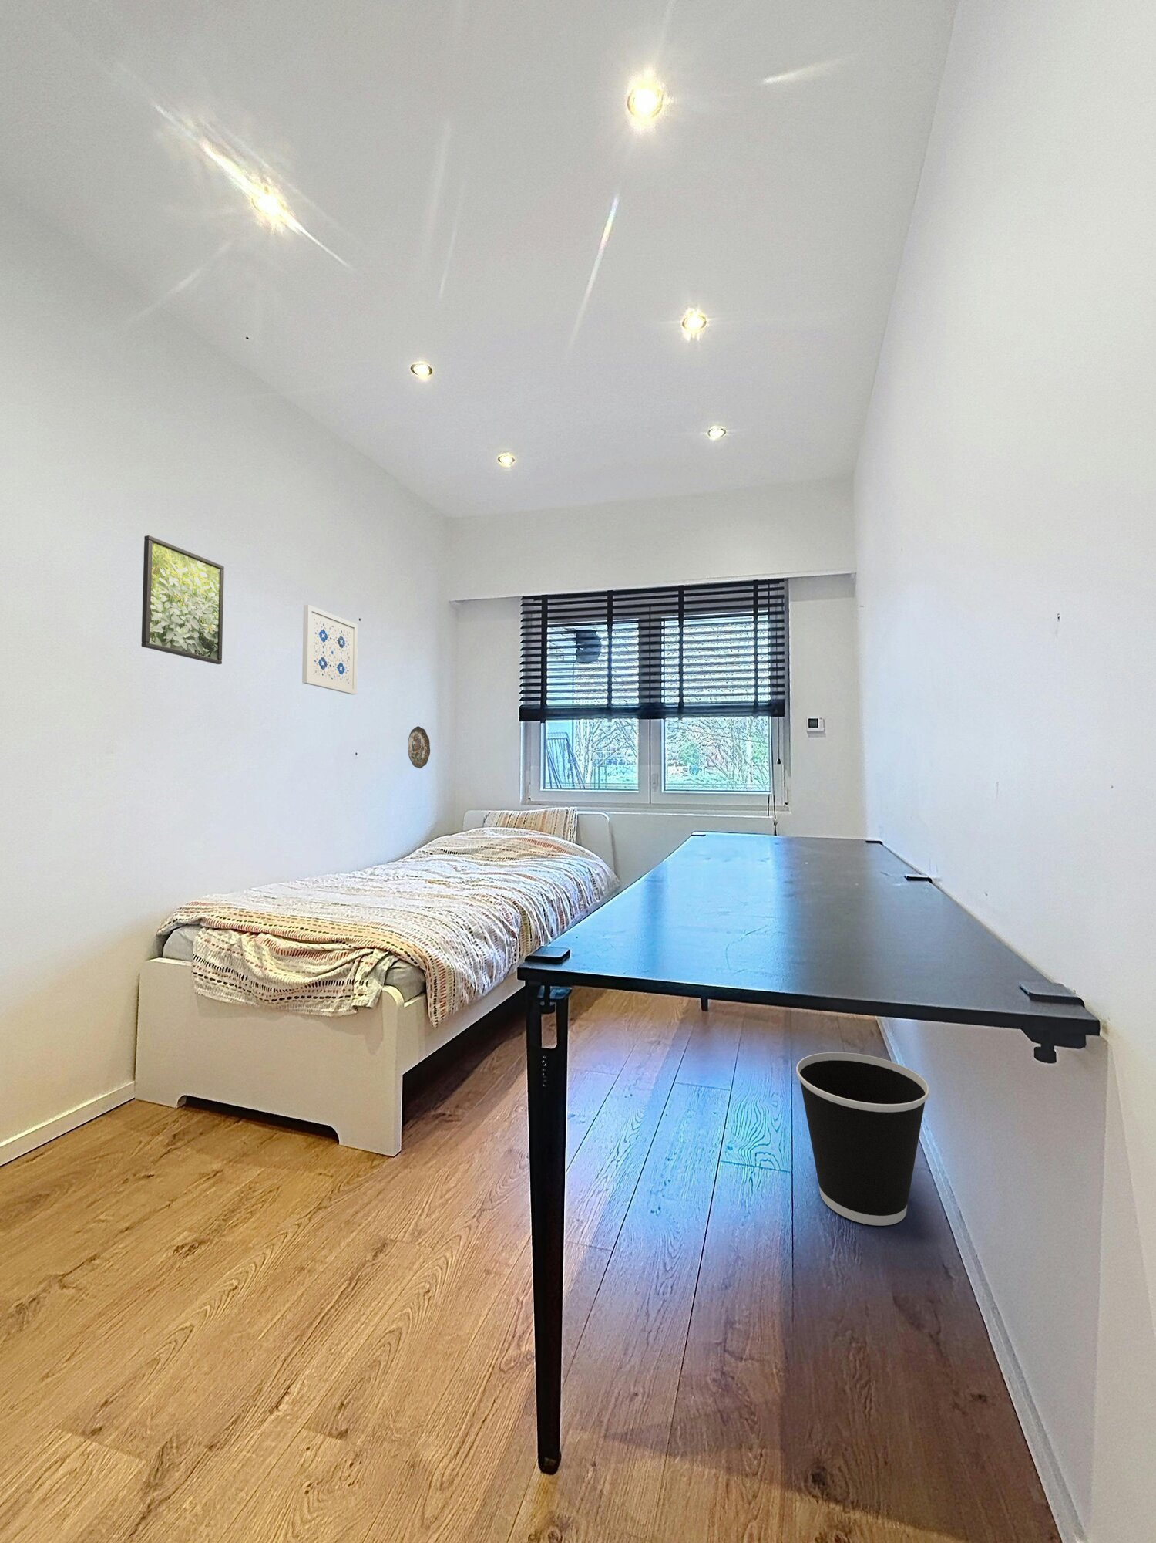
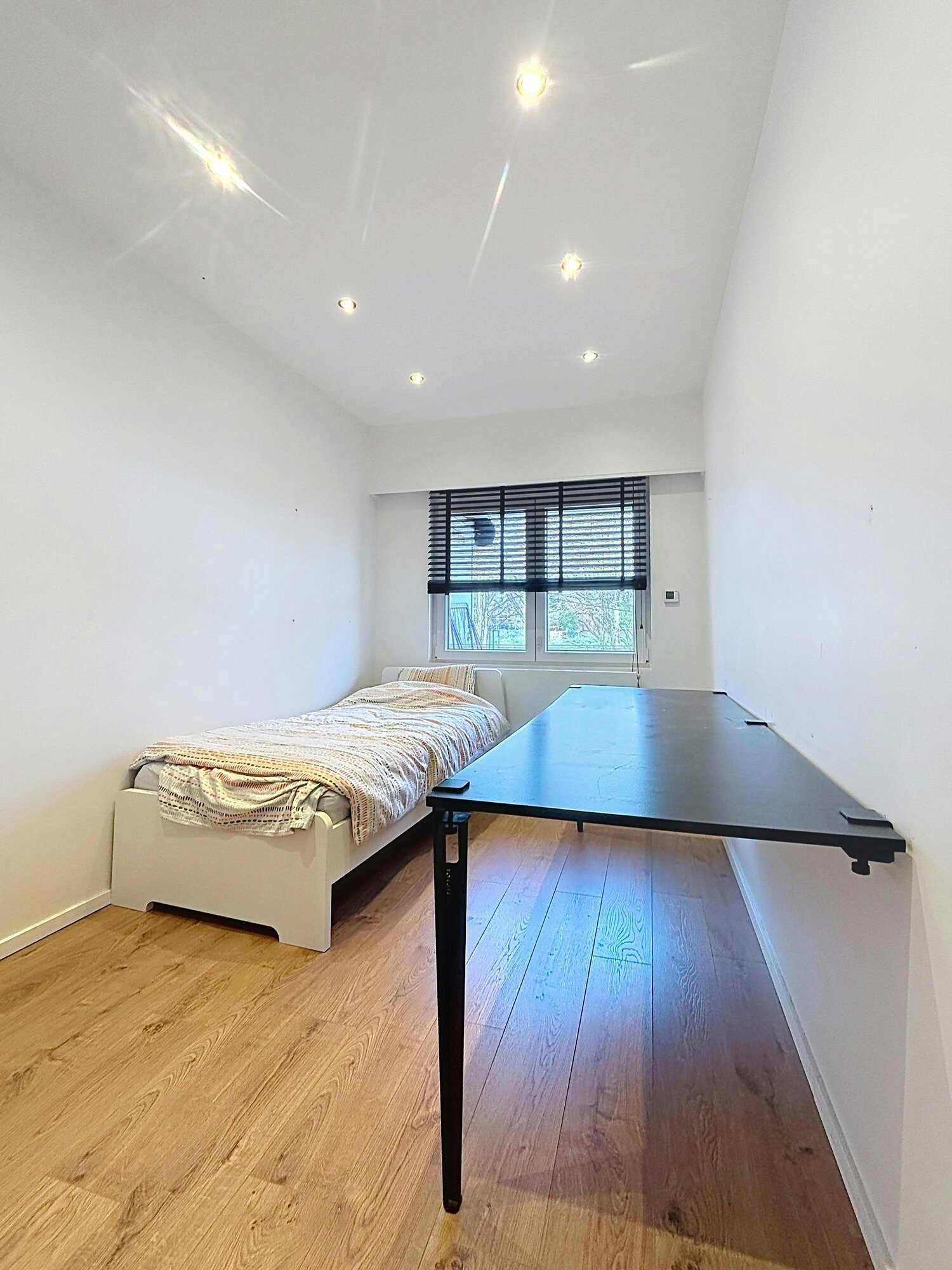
- wastebasket (861, 1137)
- wall art (330, 652)
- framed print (185, 604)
- decorative plate (416, 747)
